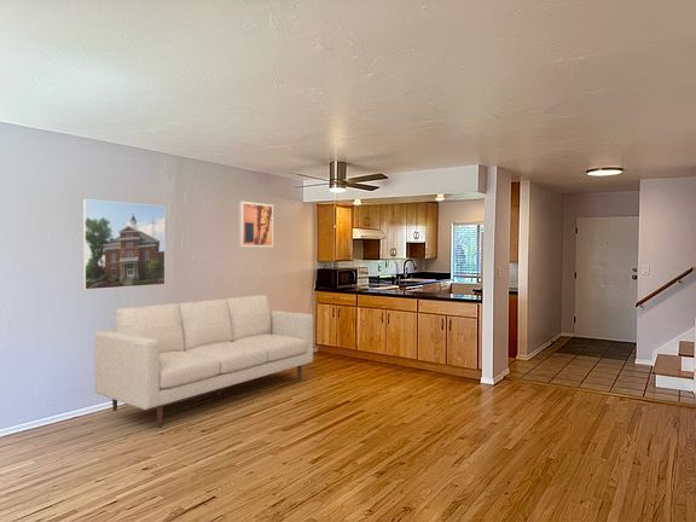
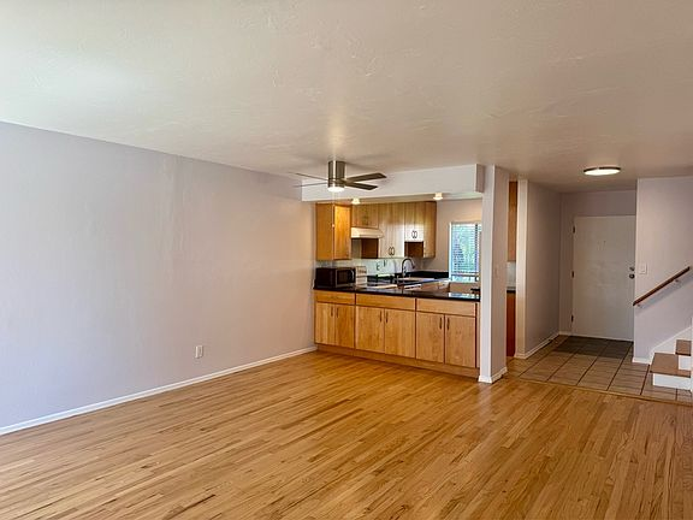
- sofa (218, 348)
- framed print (126, 244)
- wall art (256, 225)
